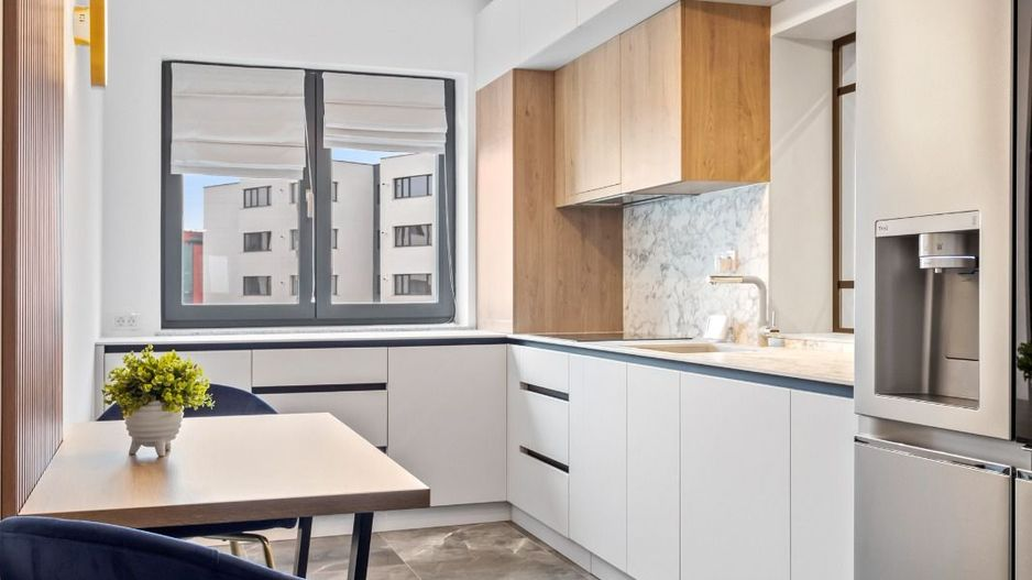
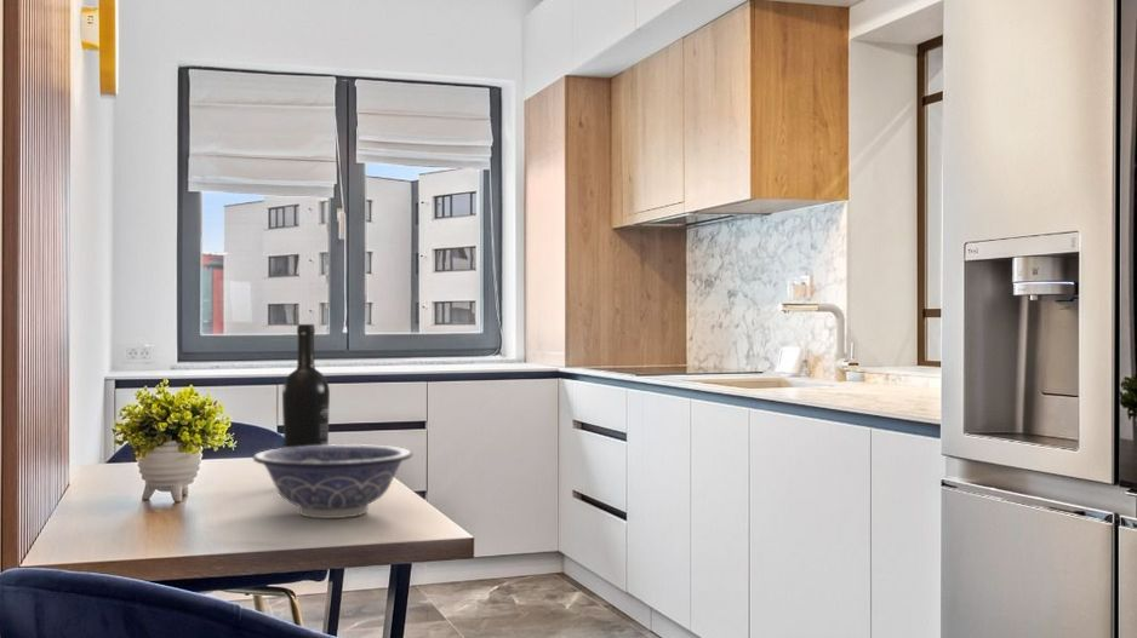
+ wine bottle (305, 404)
+ decorative bowl (333, 482)
